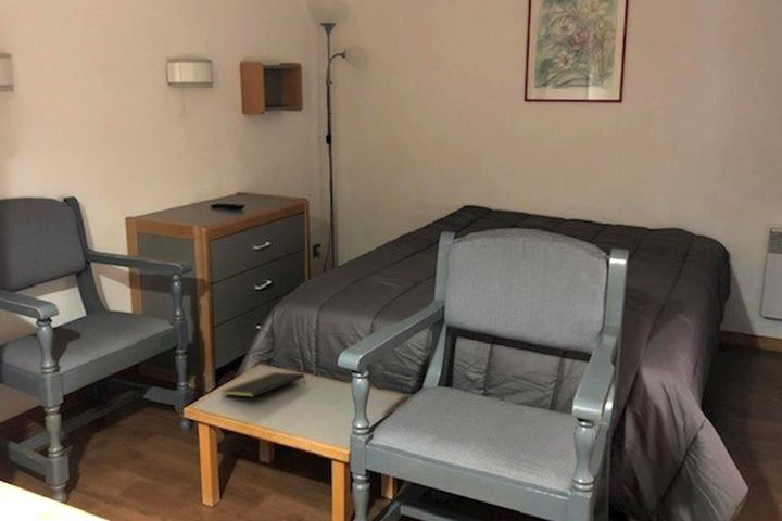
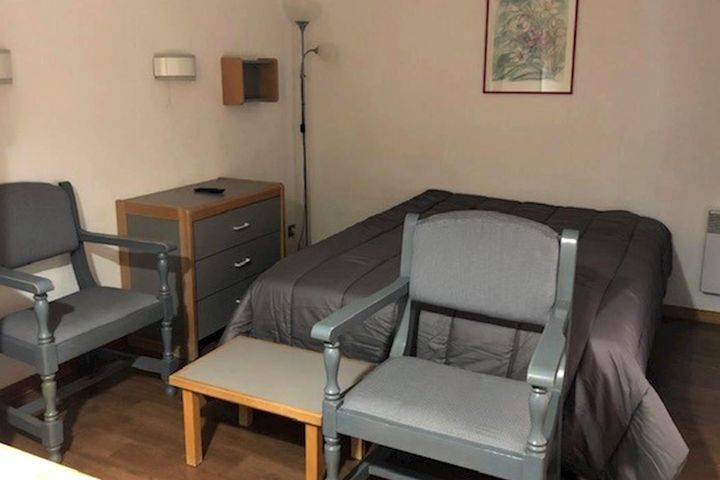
- notepad (263, 383)
